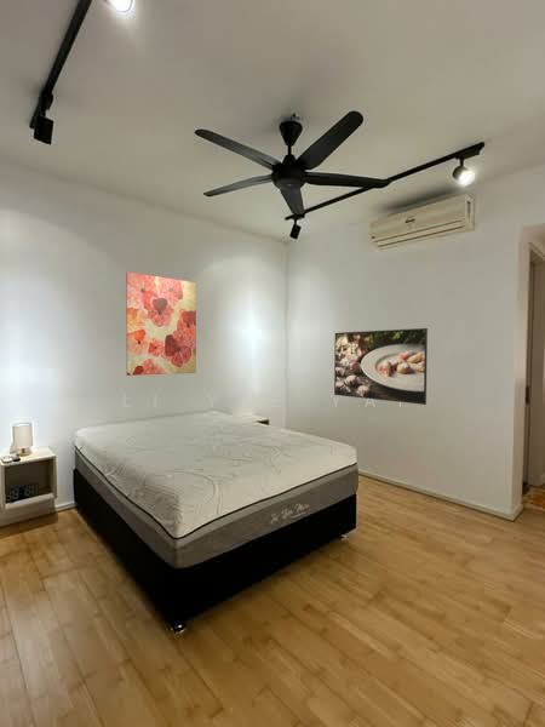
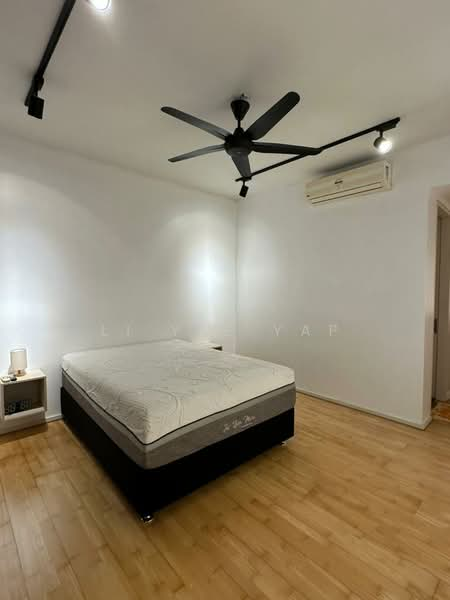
- wall art (162, 326)
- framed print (375, 365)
